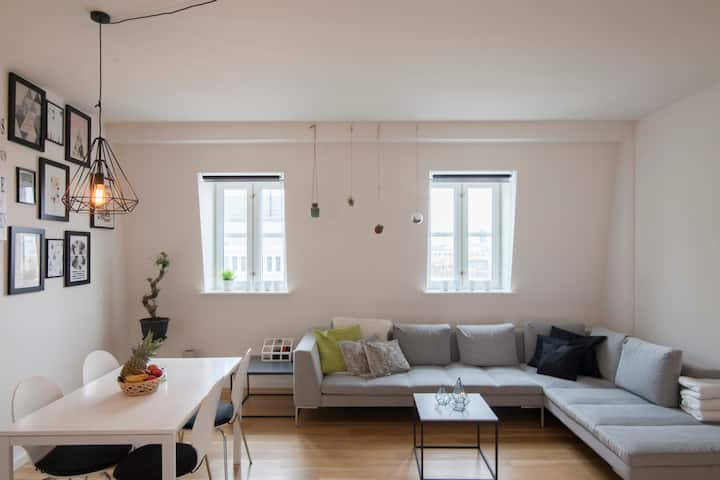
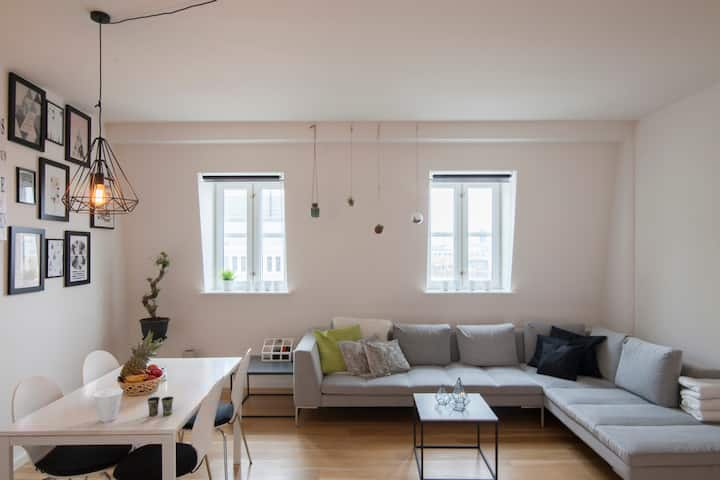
+ cup (162, 404)
+ cup (108, 405)
